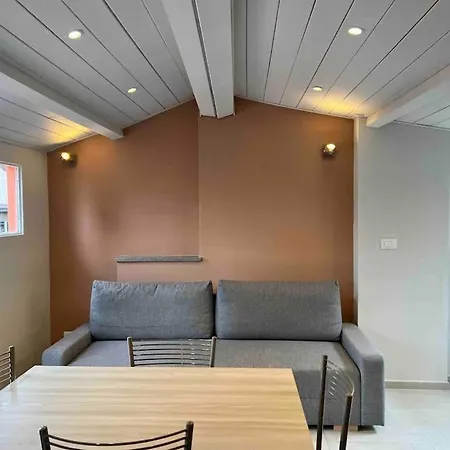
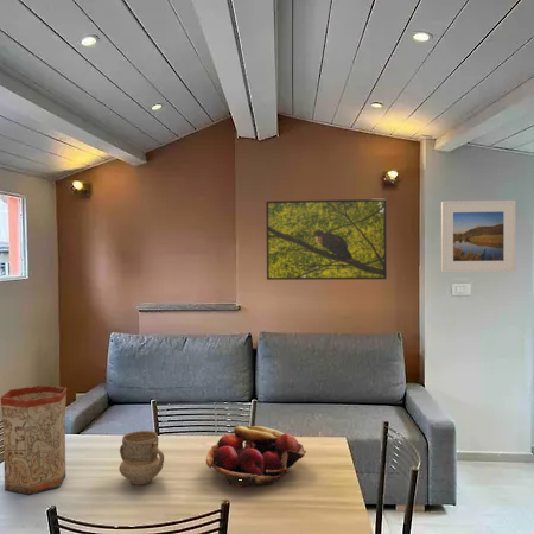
+ mug (141, 458)
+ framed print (477, 236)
+ fruit basket (254, 451)
+ vase (34, 437)
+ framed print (325, 240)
